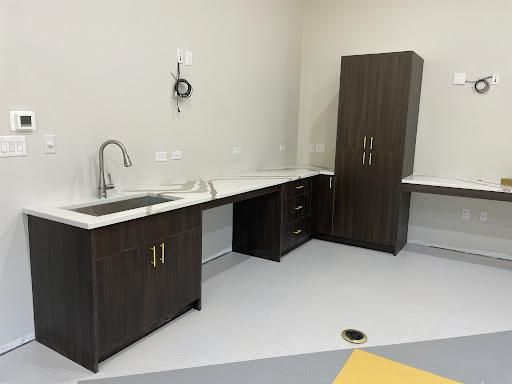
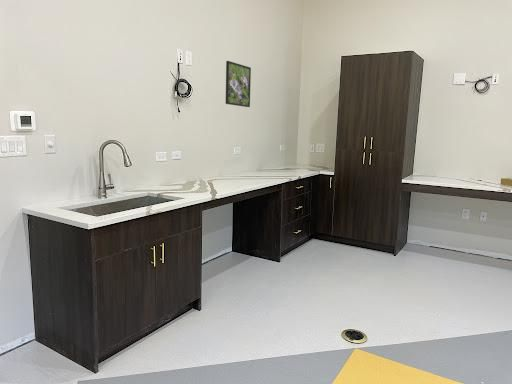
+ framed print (238, 85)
